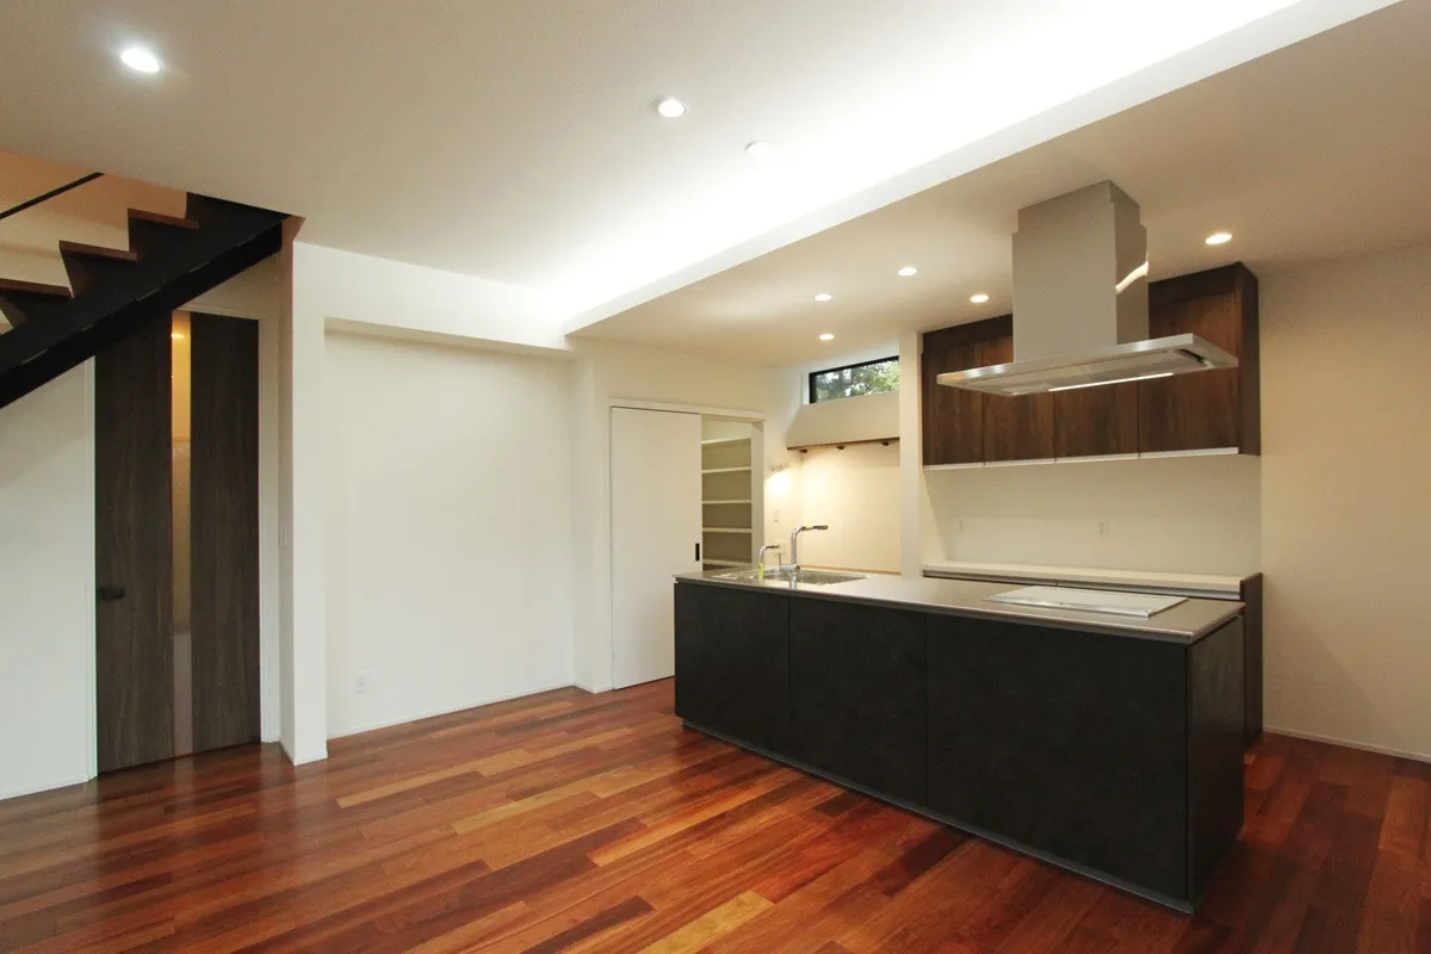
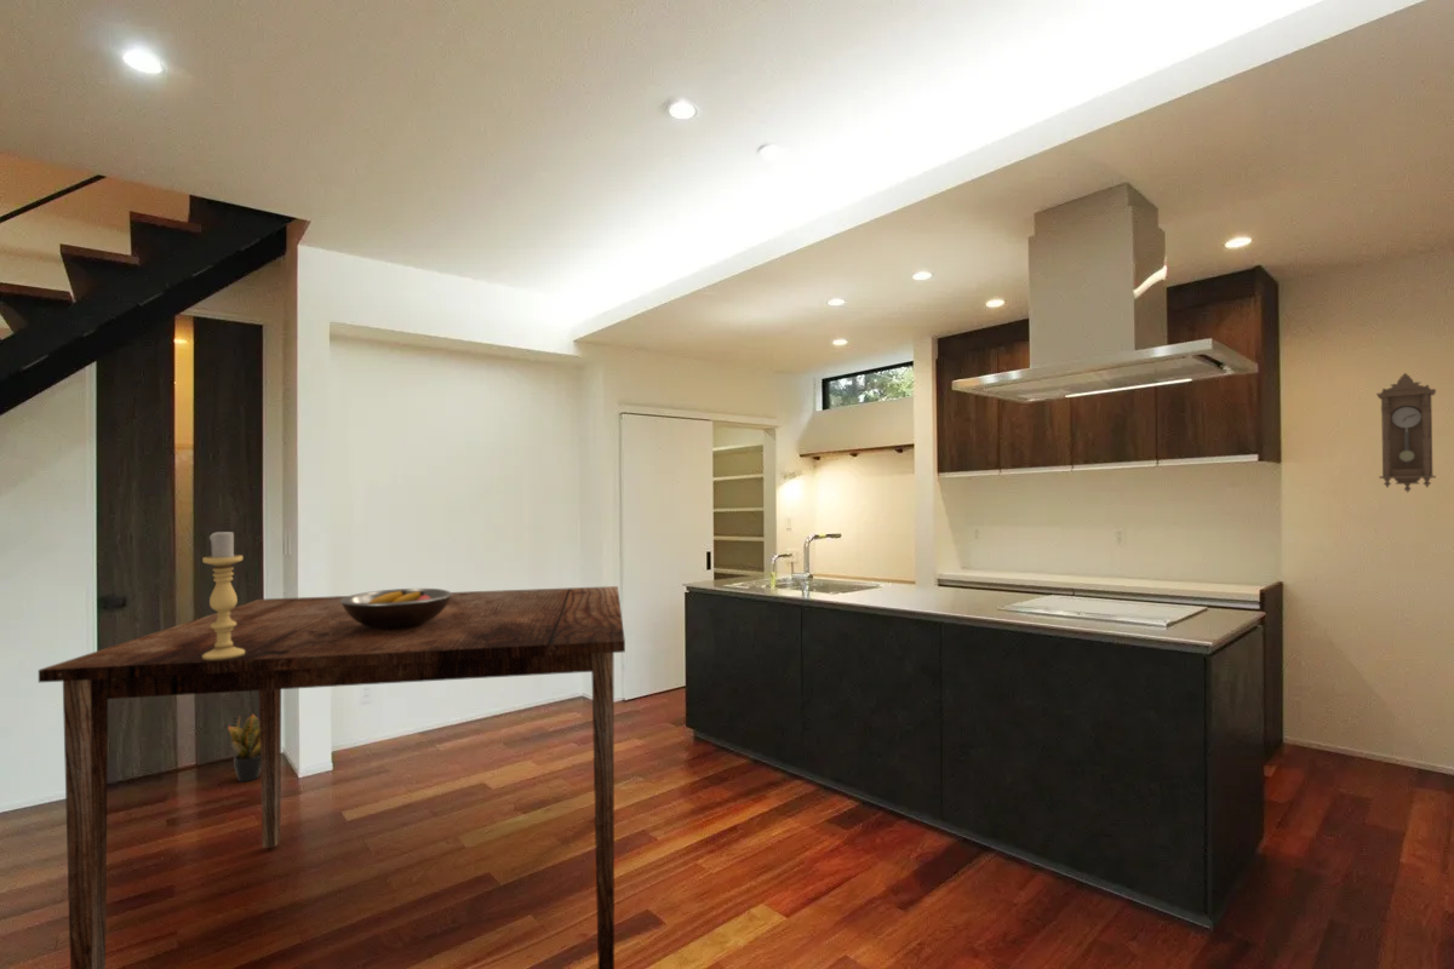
+ candle holder (223, 591)
+ potted plant (250, 745)
+ pendulum clock (1406, 432)
+ dining table (400, 682)
+ fruit bowl (397, 606)
